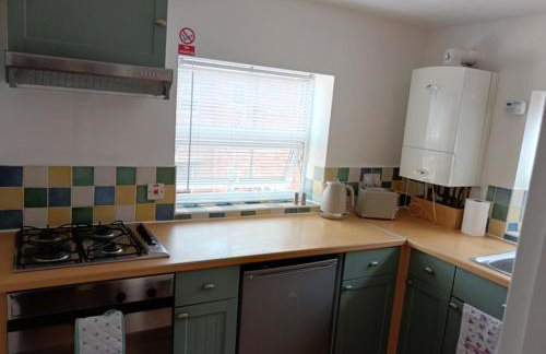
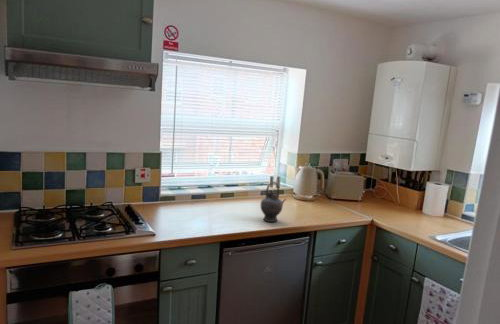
+ teapot (274, 201)
